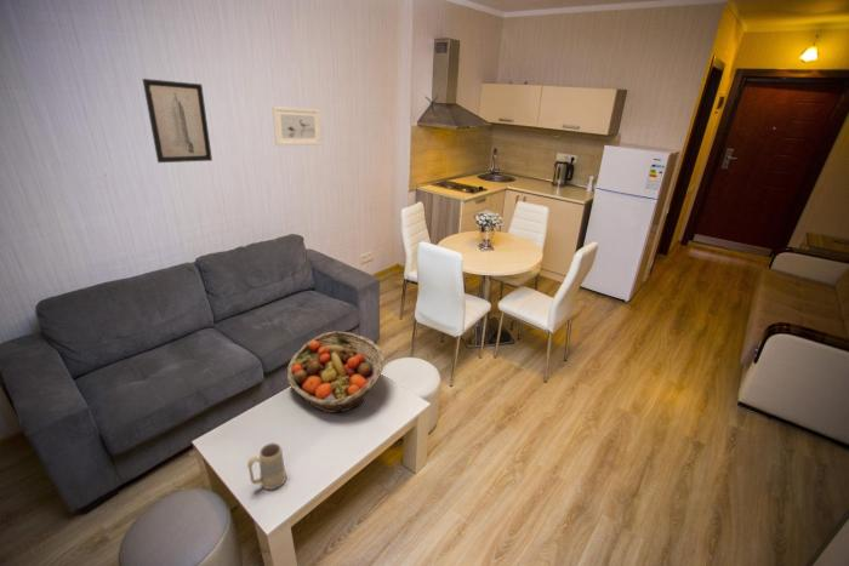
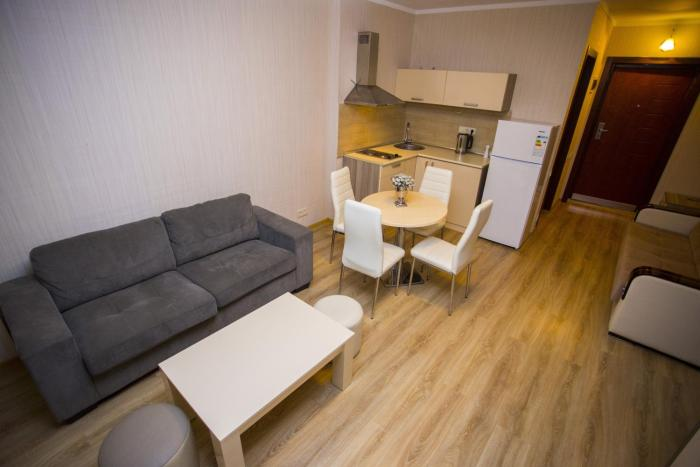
- mug (266, 468)
- fruit basket (335, 371)
- wall art (180, 122)
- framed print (297, 126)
